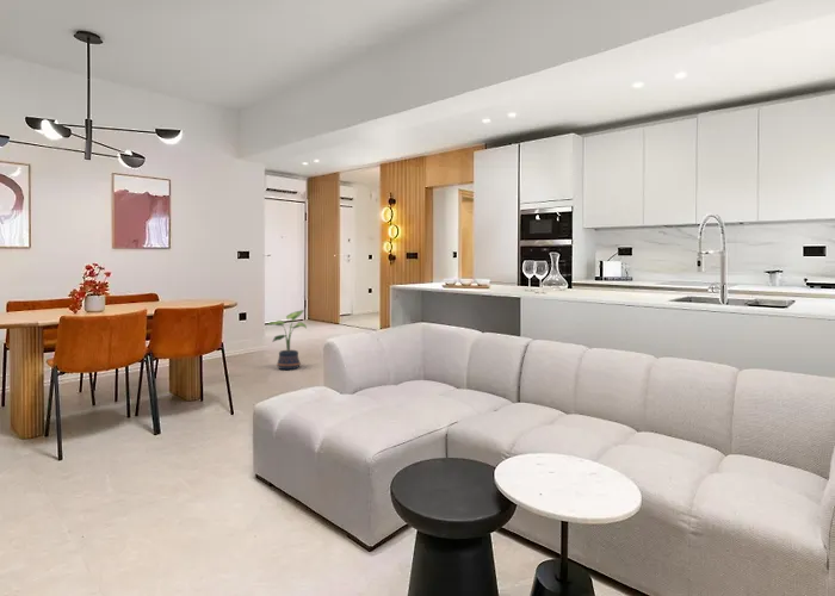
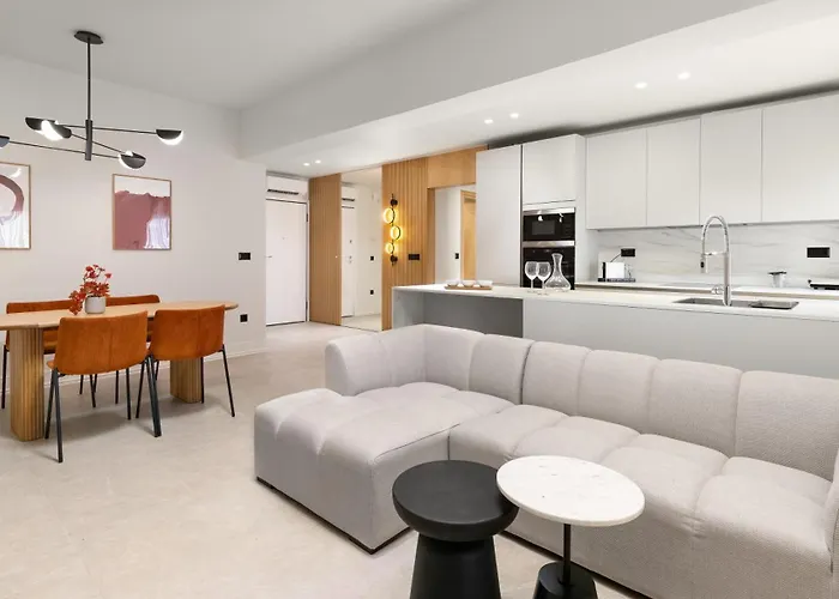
- potted plant (289, 340)
